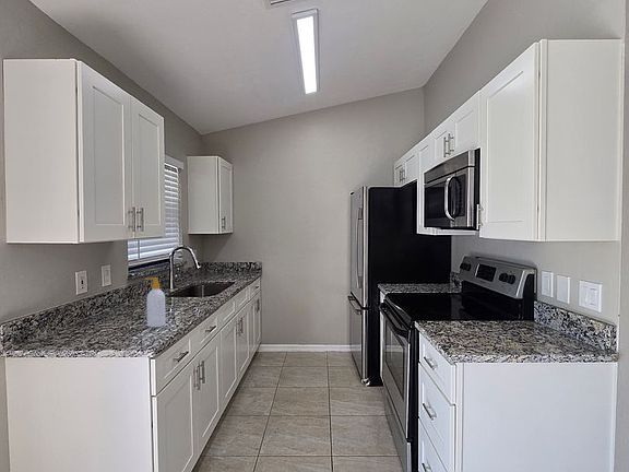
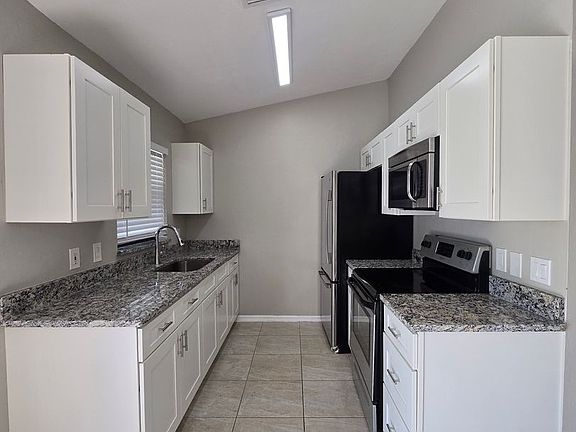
- soap bottle (155, 302)
